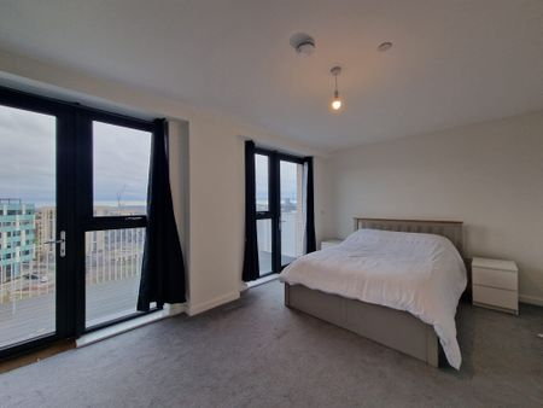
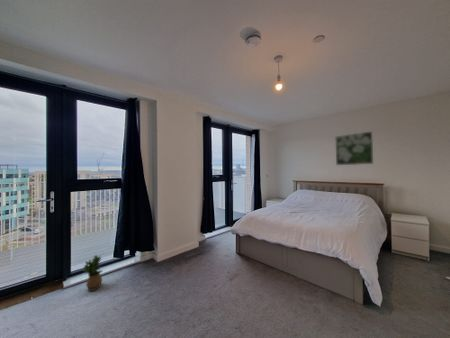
+ potted plant (92, 272)
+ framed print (353, 149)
